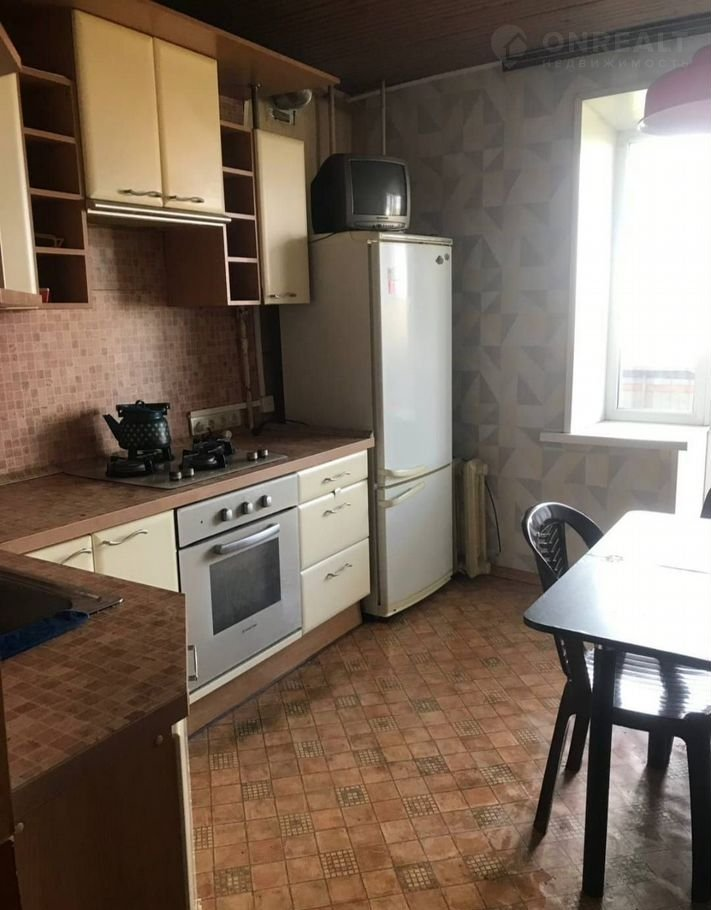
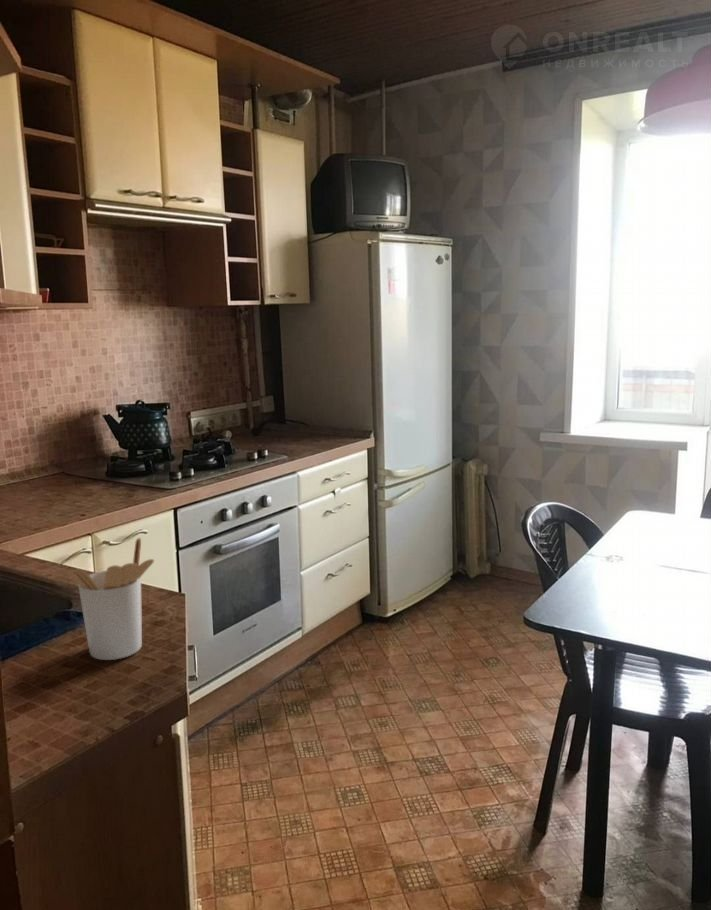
+ utensil holder (118, 601)
